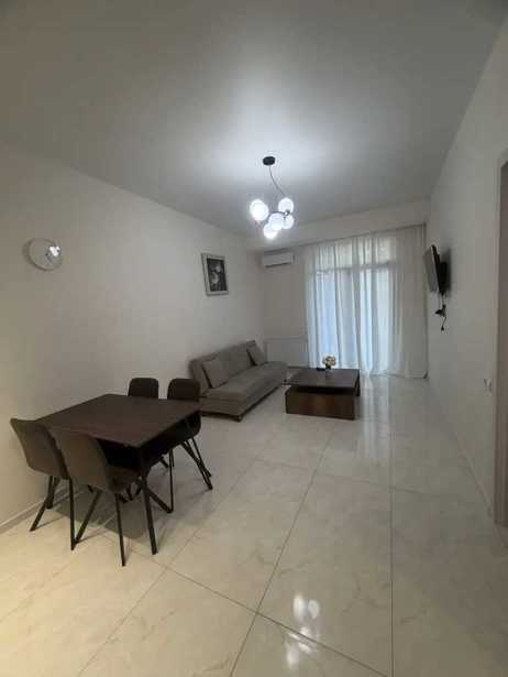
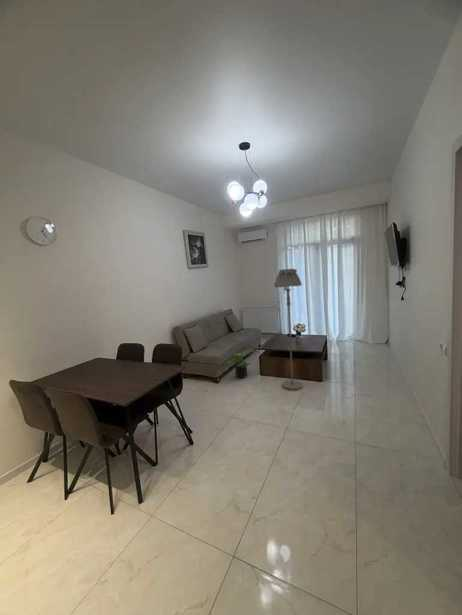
+ floor lamp (289, 328)
+ potted plant (241, 363)
